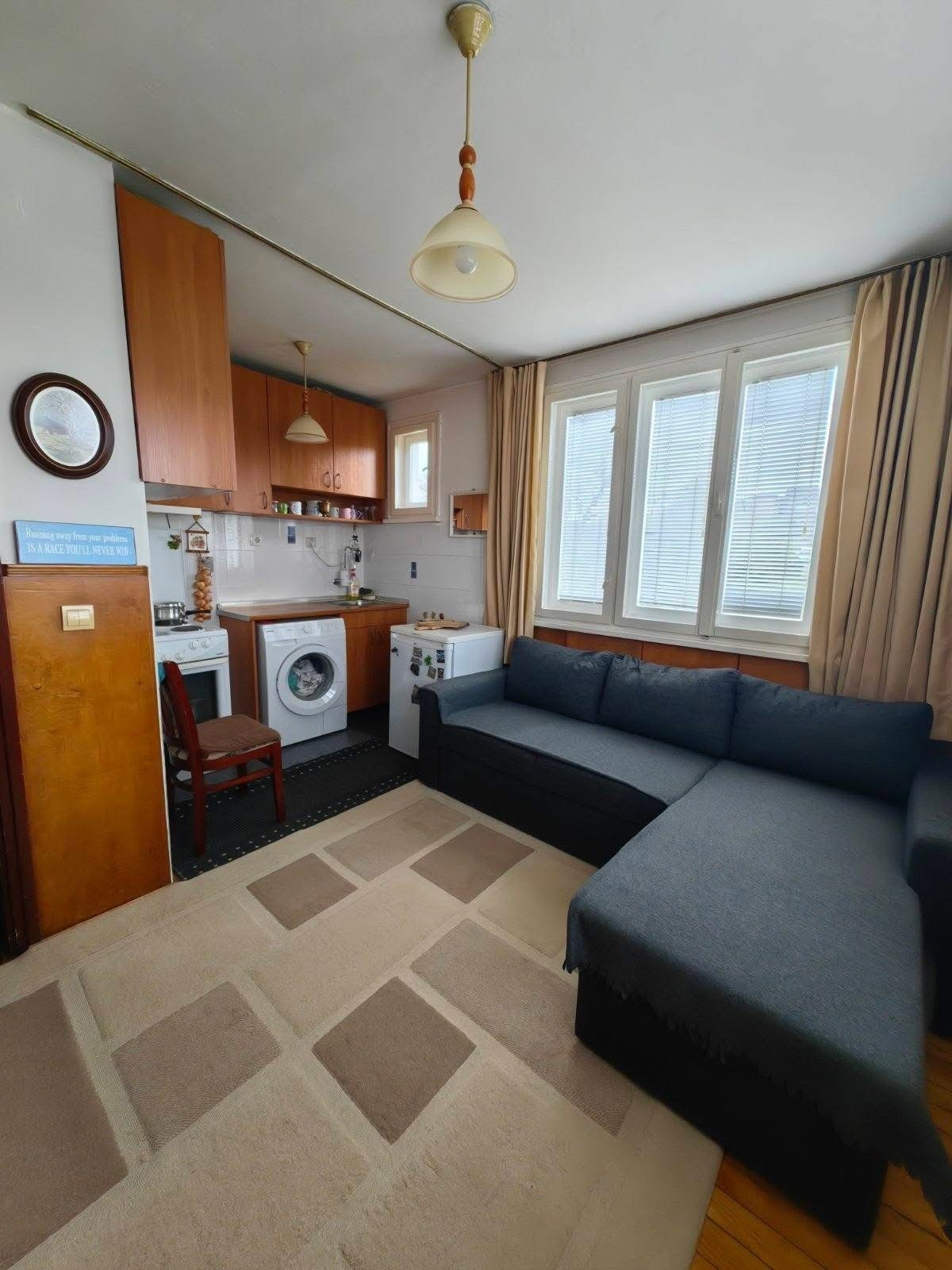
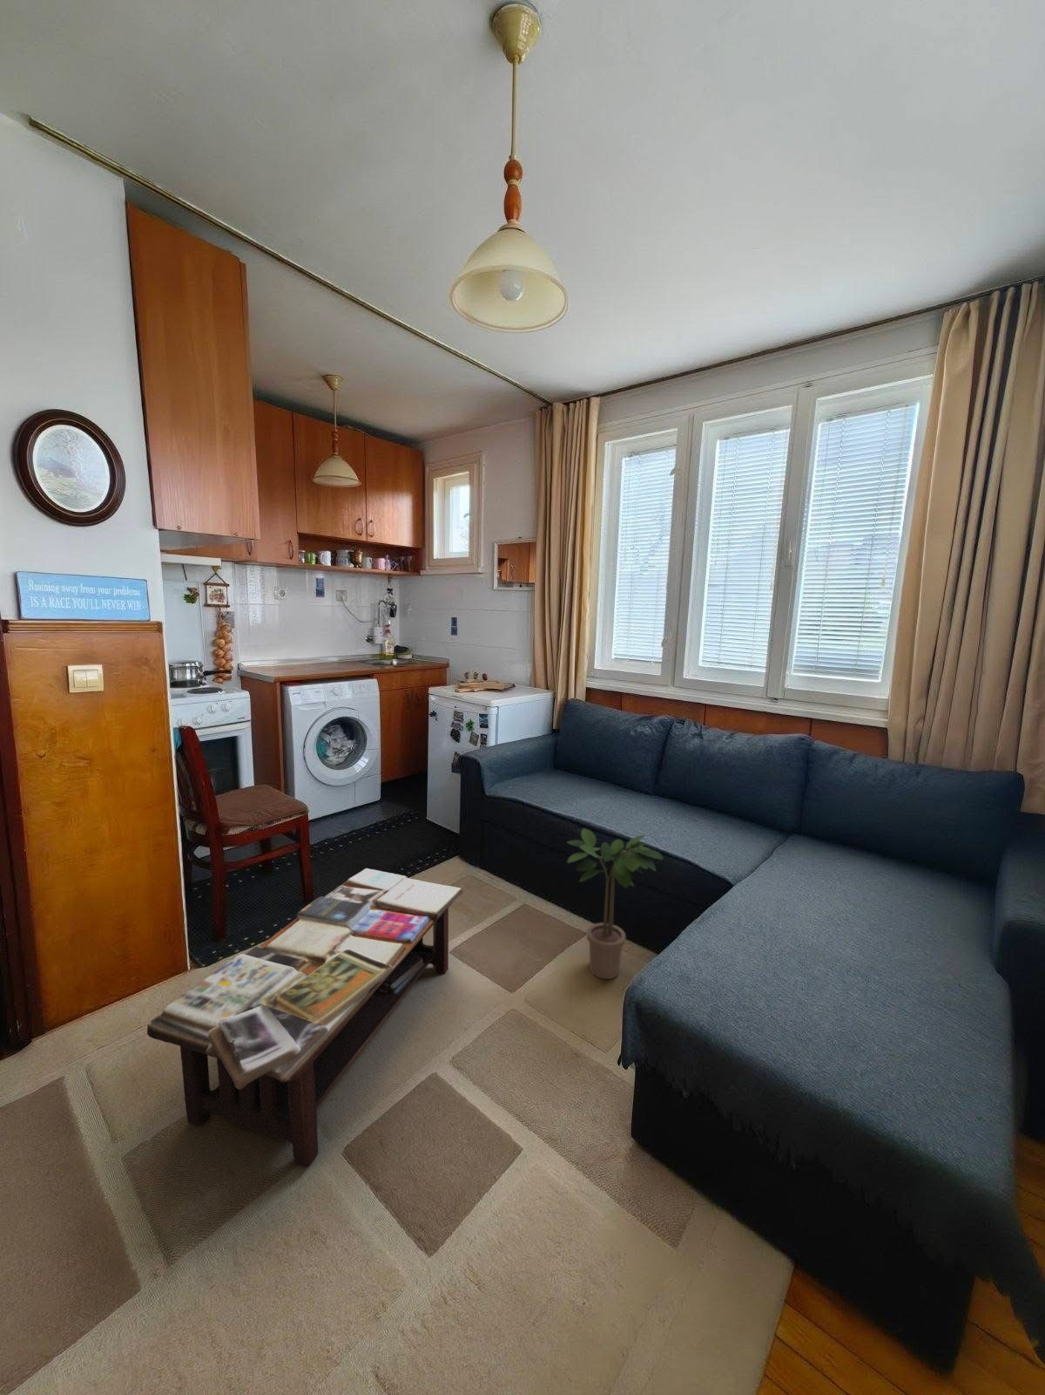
+ coffee table (335, 984)
+ potted plant (614, 899)
